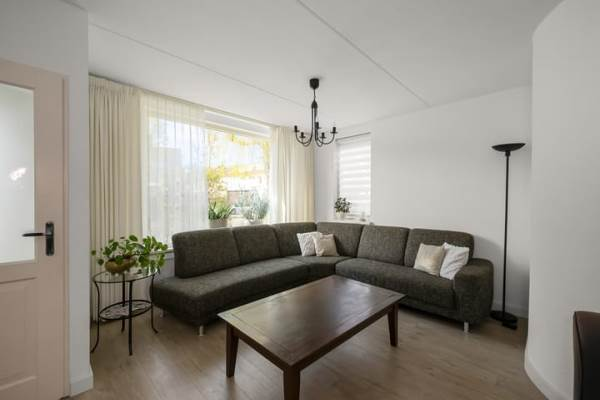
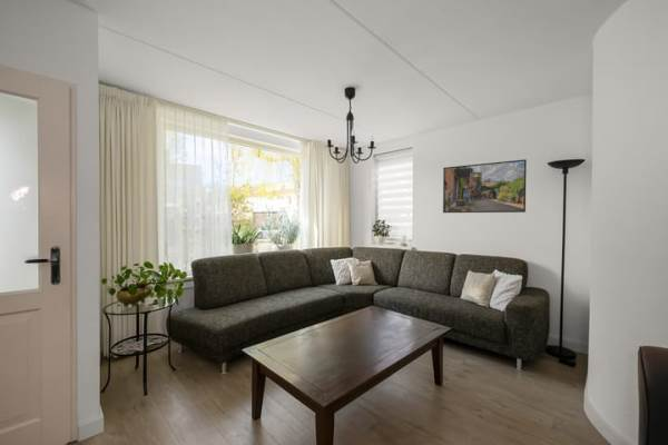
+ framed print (481, 188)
